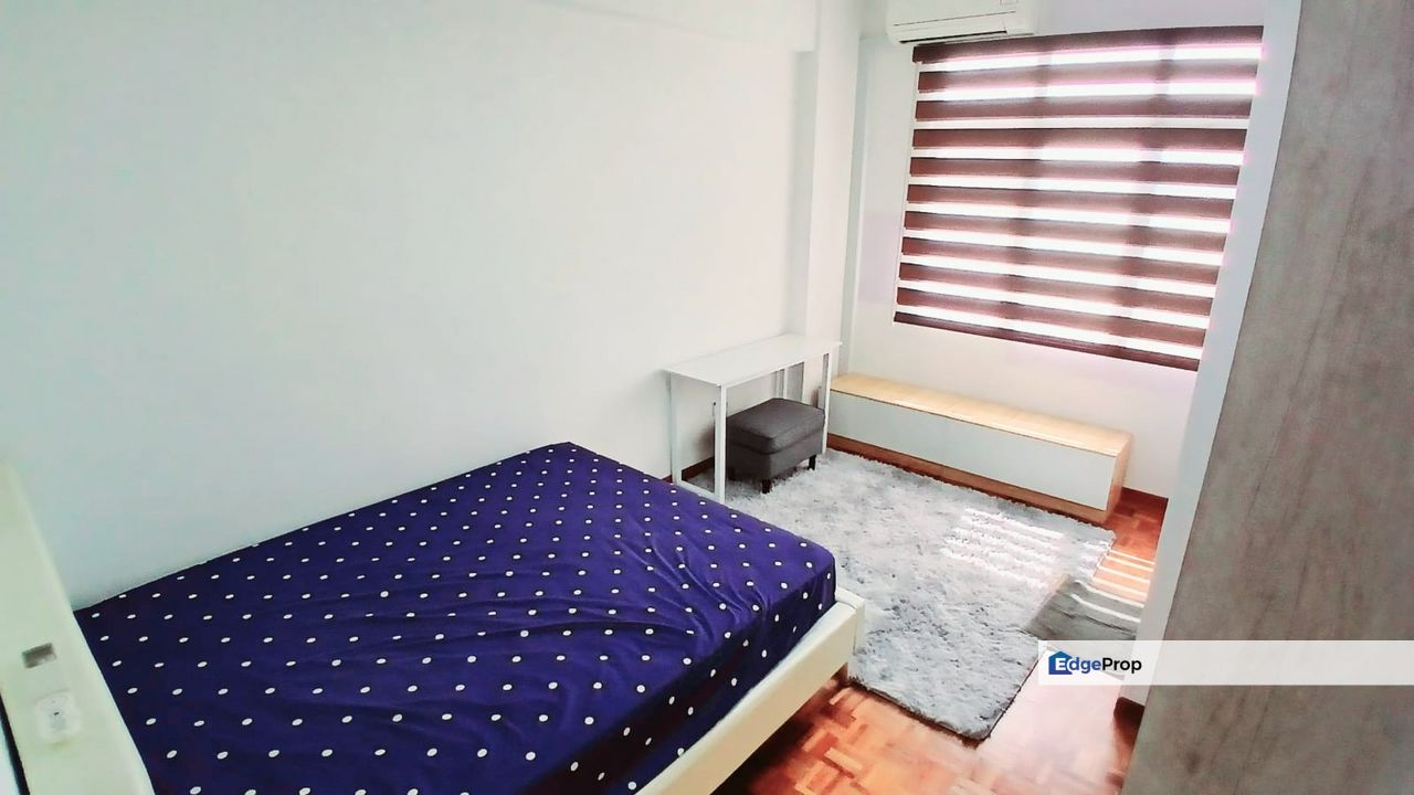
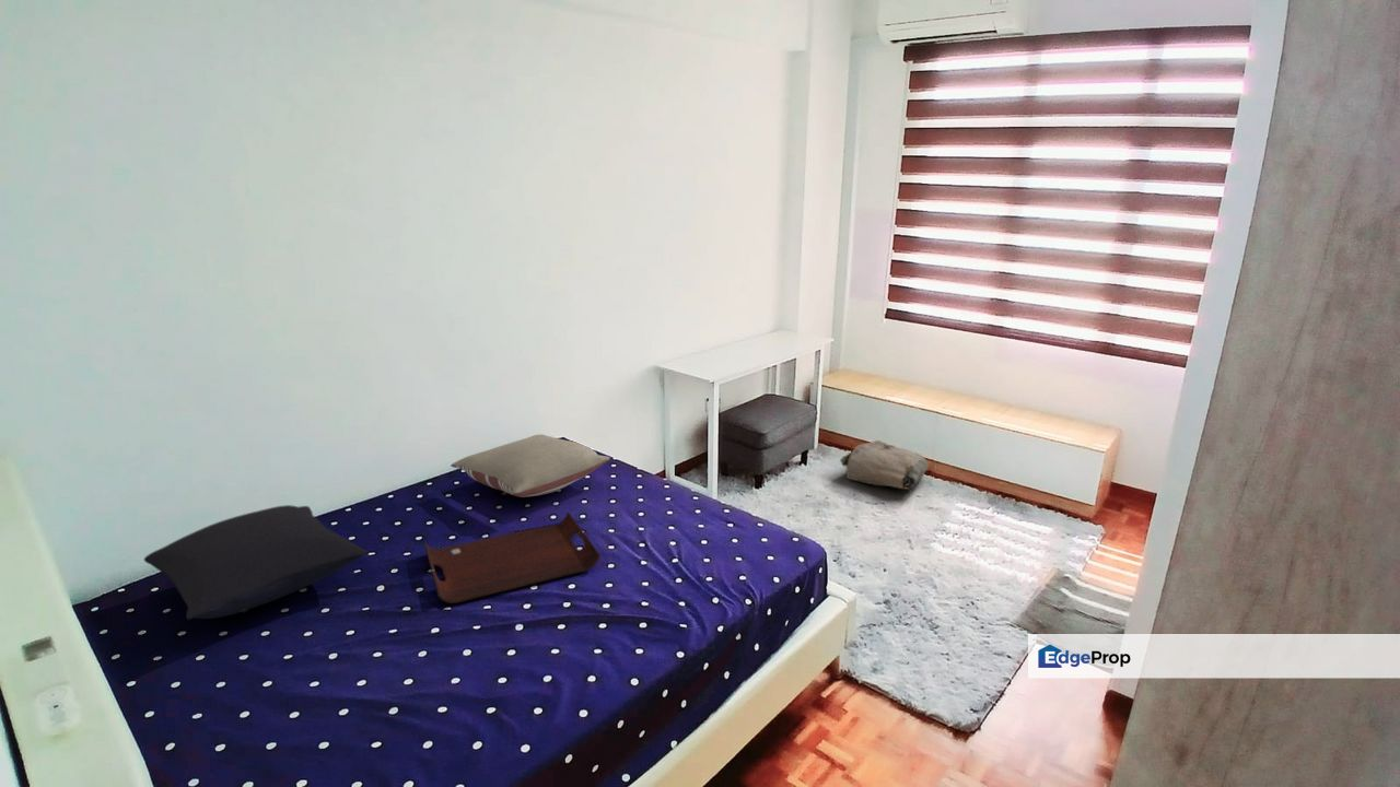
+ pillow (258, 556)
+ serving tray (511, 553)
+ pillow (530, 462)
+ bag (889, 460)
